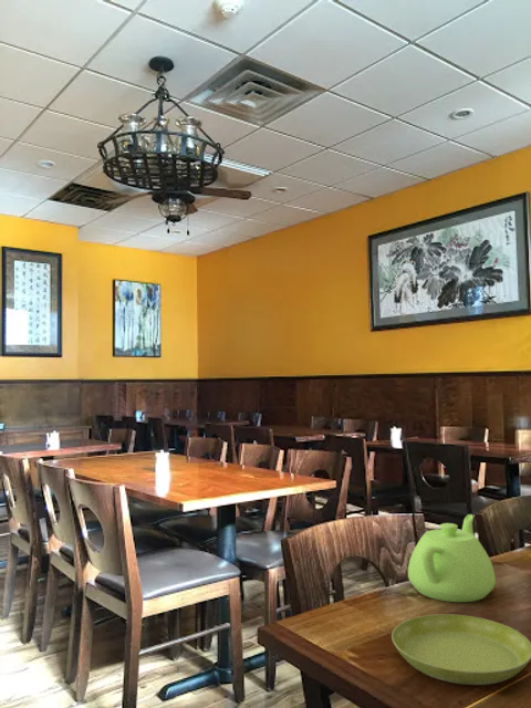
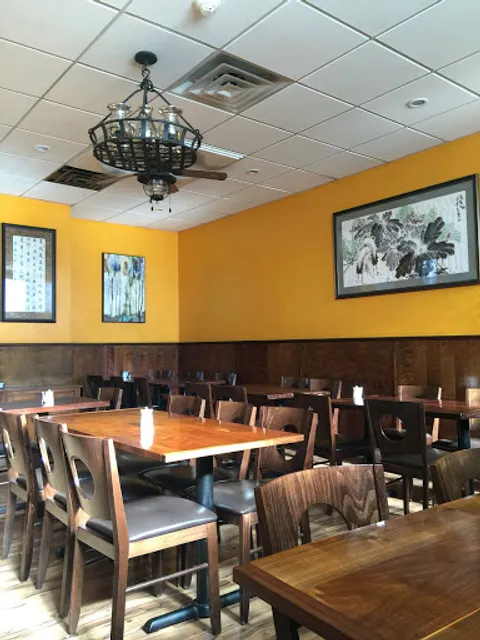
- saucer (460, 649)
- teapot (451, 555)
